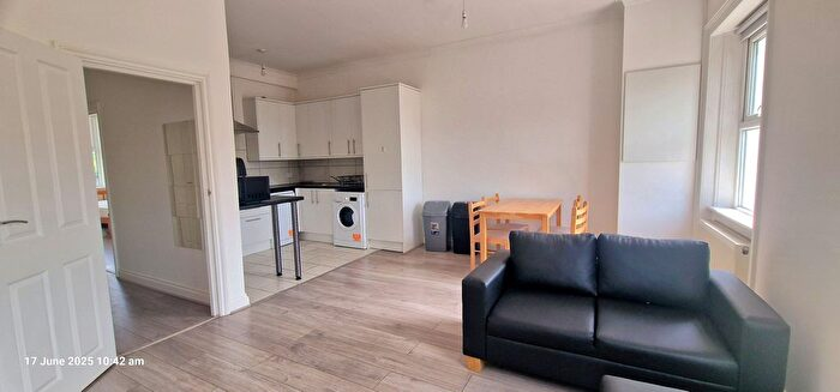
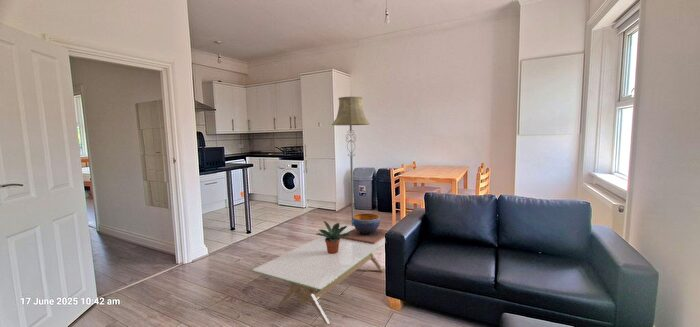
+ decorative bowl (366, 225)
+ coffee table (335, 268)
+ floor lamp (351, 172)
+ potted plant (332, 236)
